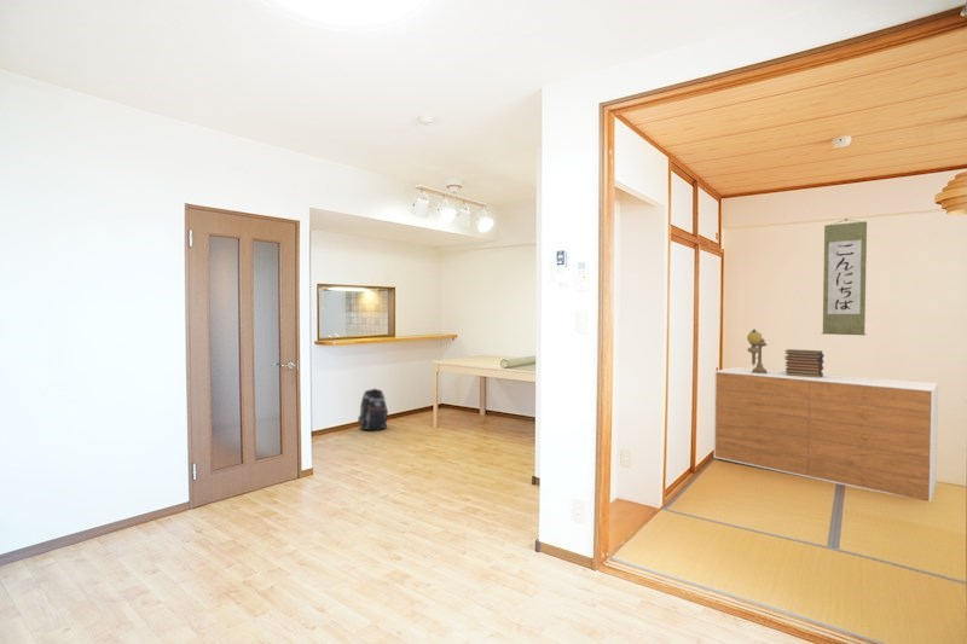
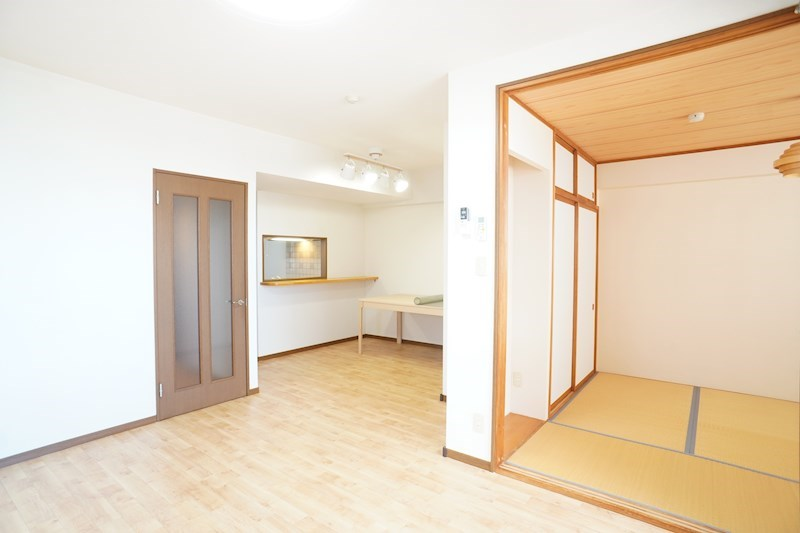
- wall scroll (844, 277)
- table lamp (757, 350)
- book stack (803, 362)
- backpack (374, 408)
- dresser (815, 423)
